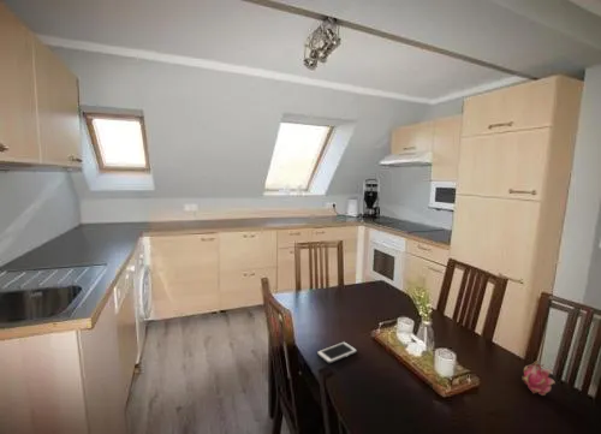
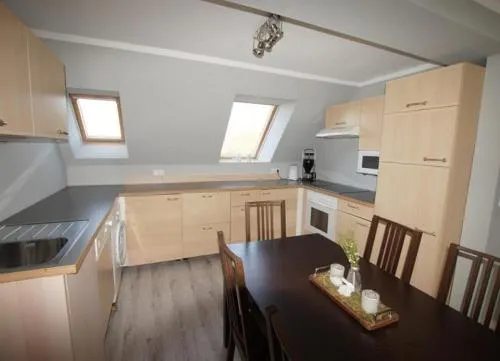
- fruit (538, 375)
- cell phone (337, 351)
